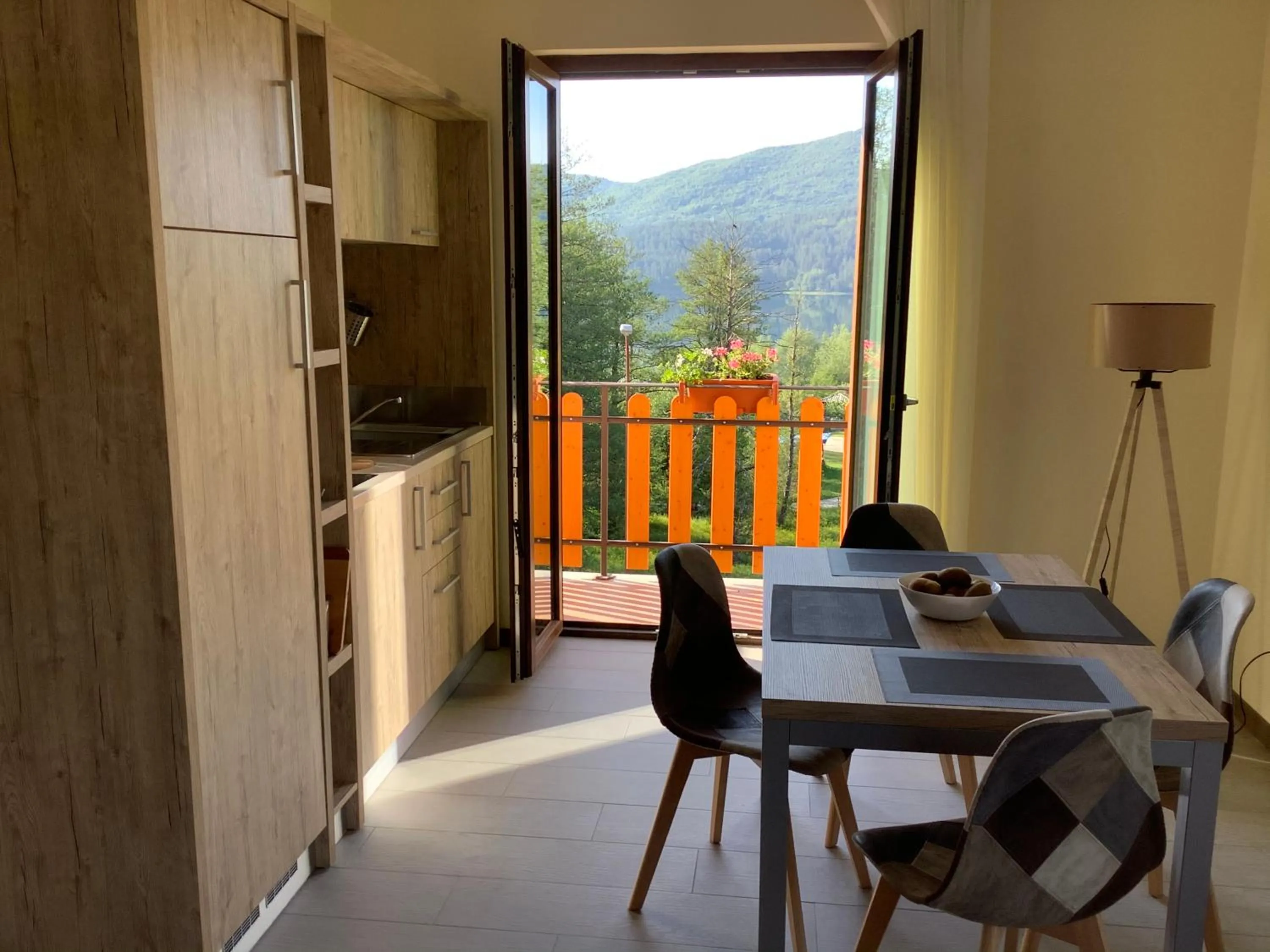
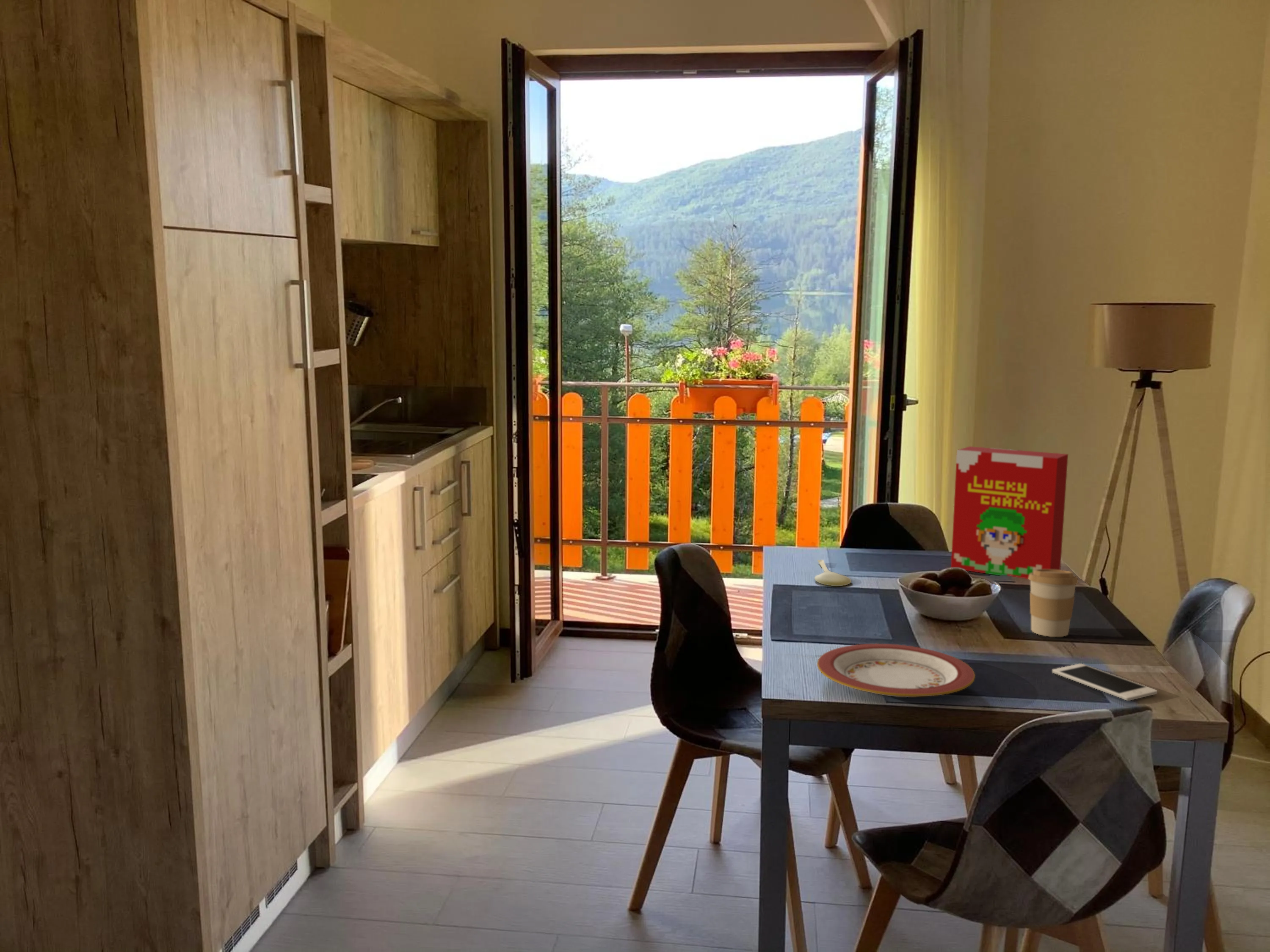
+ spoon (828, 571)
+ cell phone (1103, 681)
+ plate (895, 673)
+ coffee cup (1052, 600)
+ cereal box (1008, 512)
